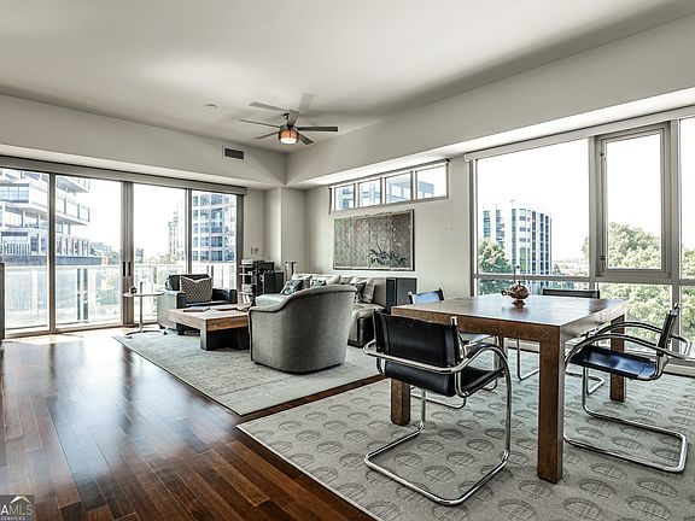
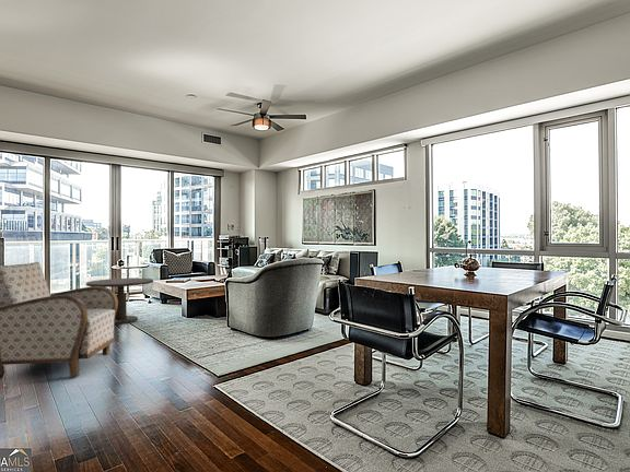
+ side table (120, 300)
+ armchair (57, 314)
